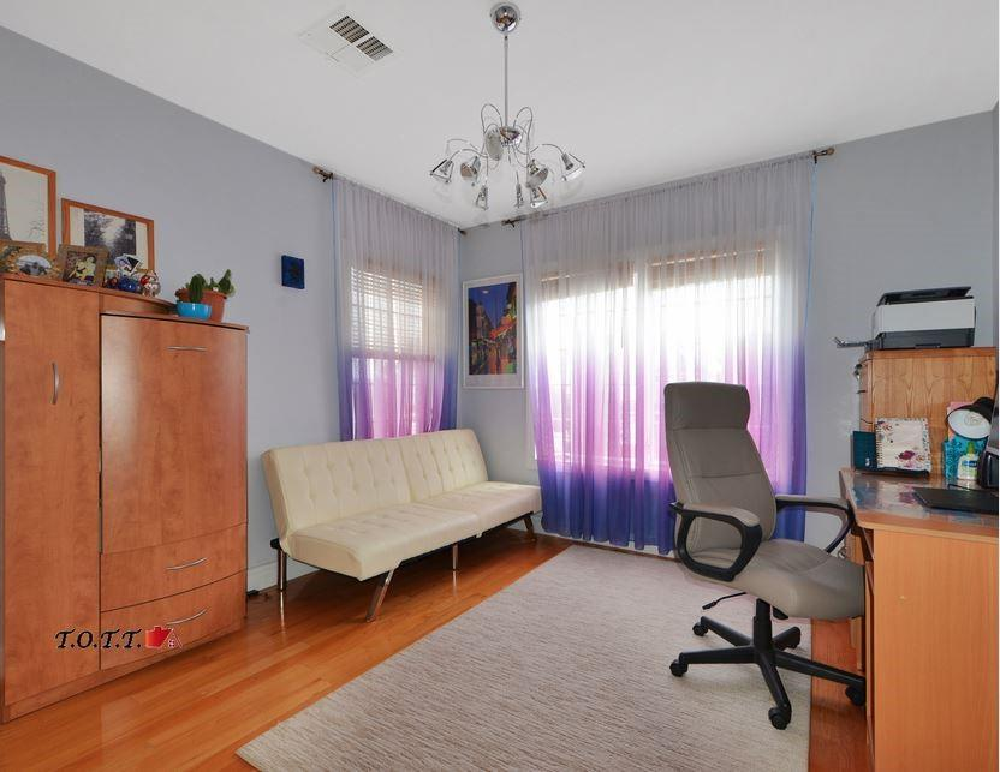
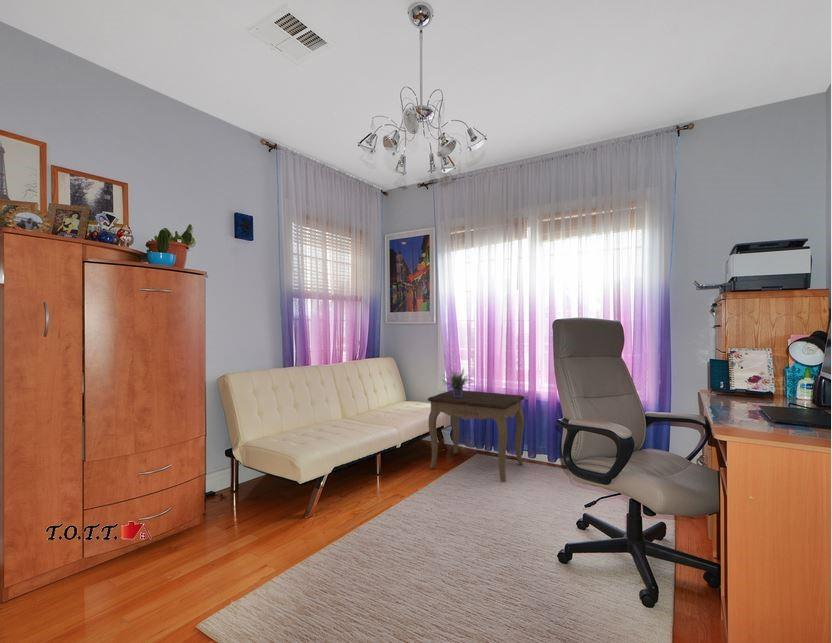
+ side table (480, 419)
+ potted plant (455, 378)
